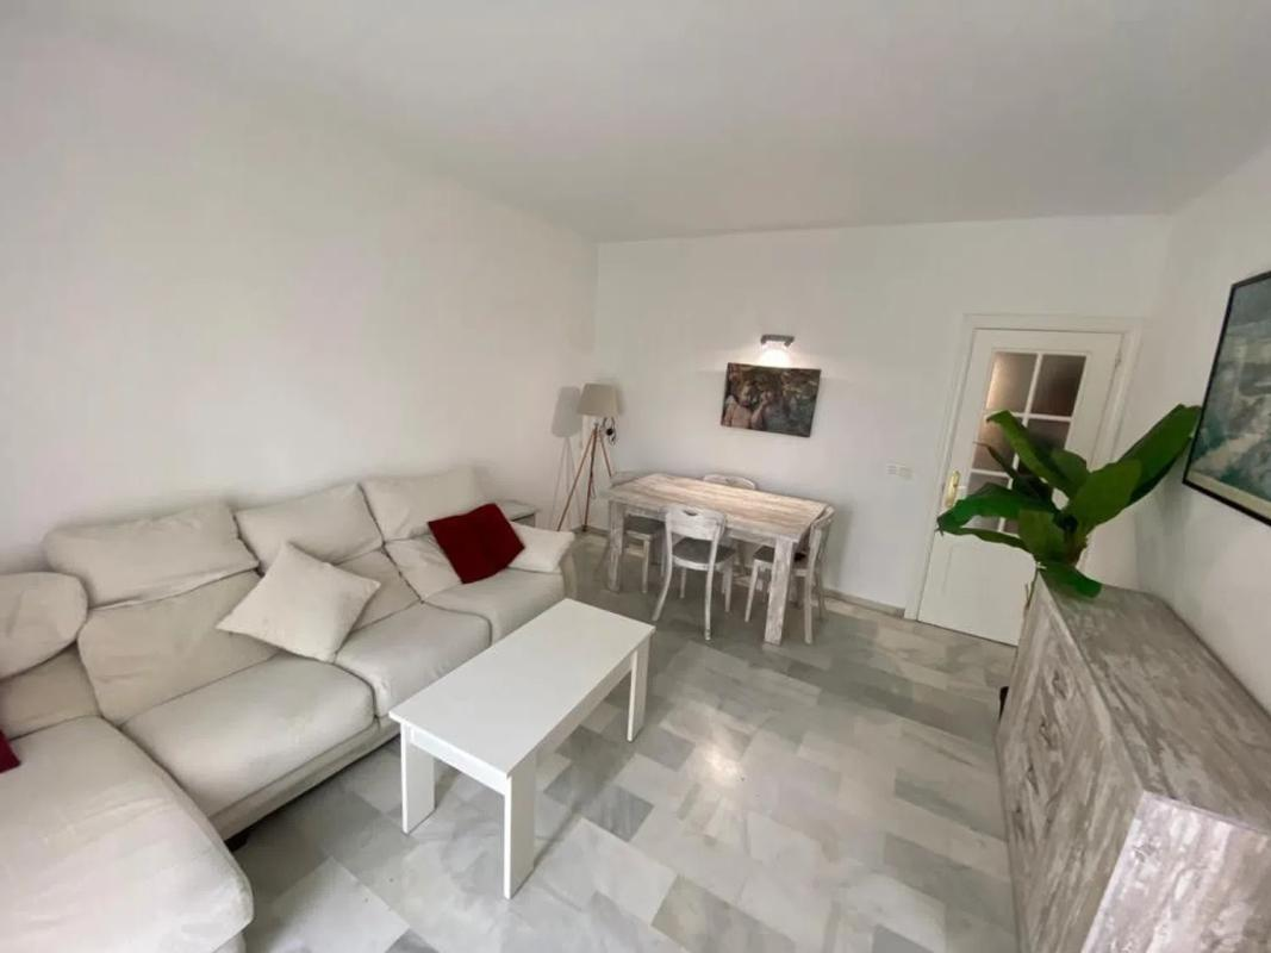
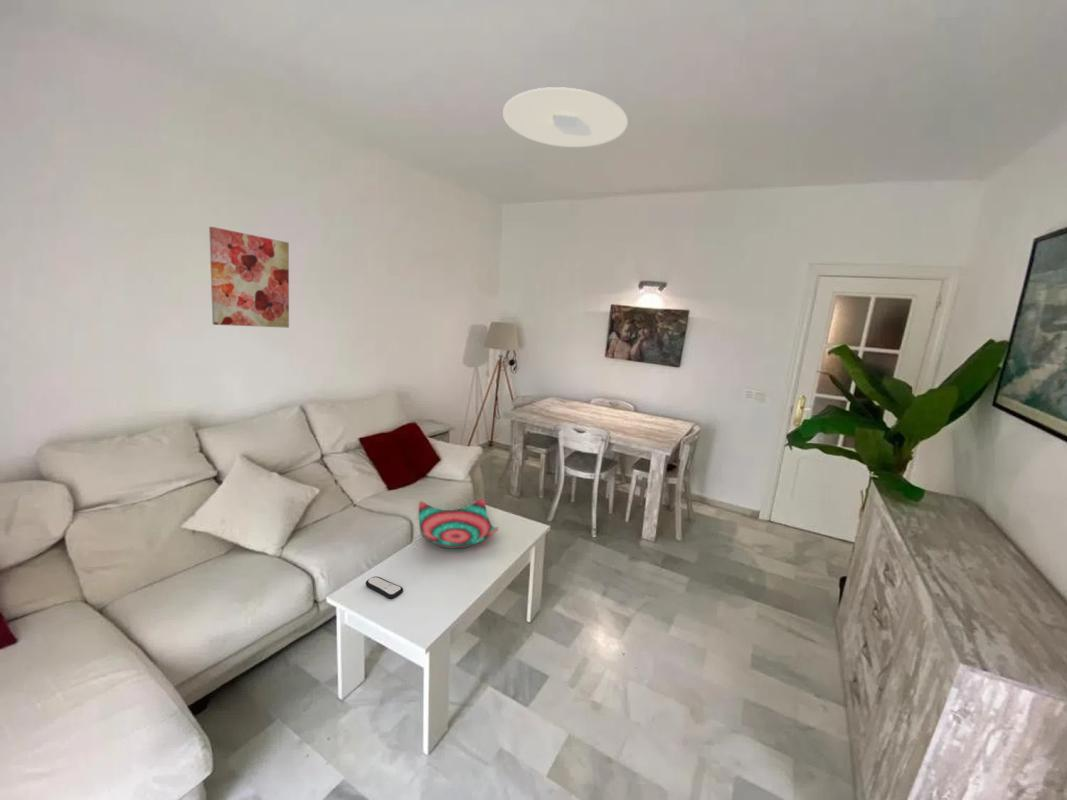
+ wall art (252, 281)
+ decorative bowl (456, 526)
+ ceiling light (565, 114)
+ remote control (383, 586)
